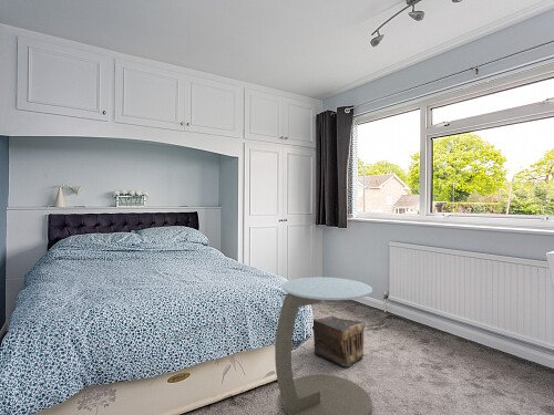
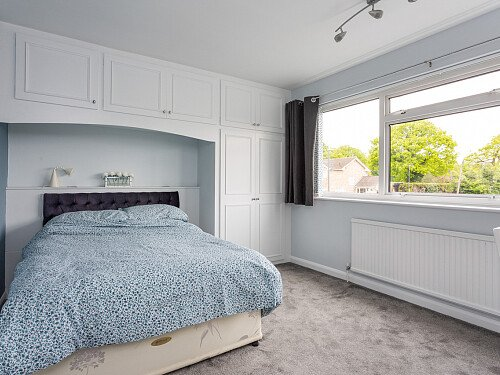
- side table (291, 341)
- pouch (338, 338)
